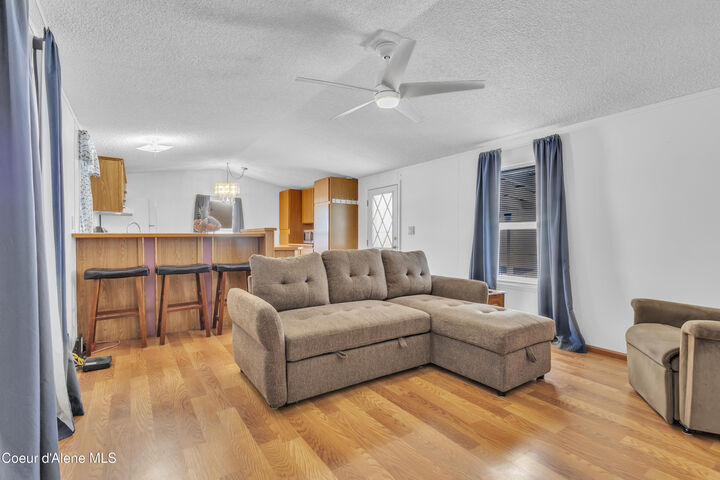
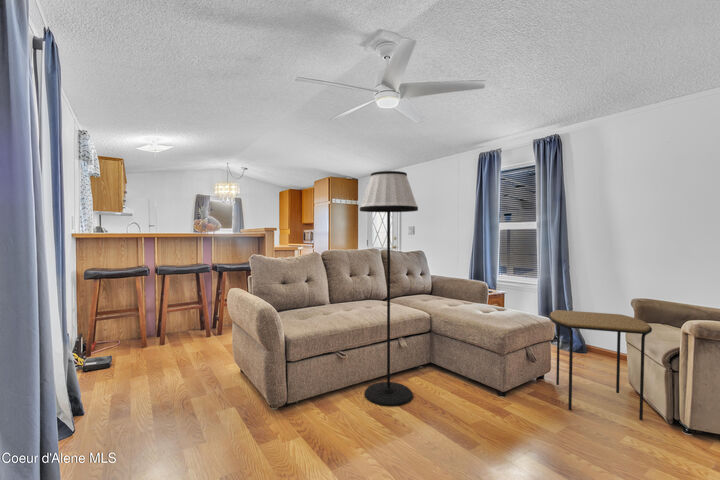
+ floor lamp (388, 285)
+ side table (617, 360)
